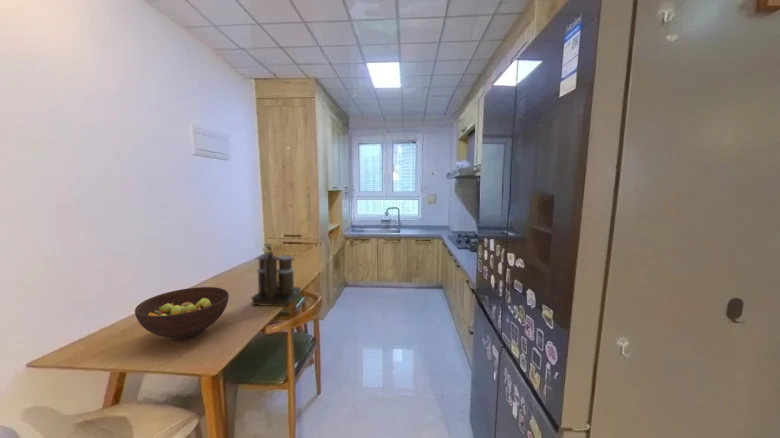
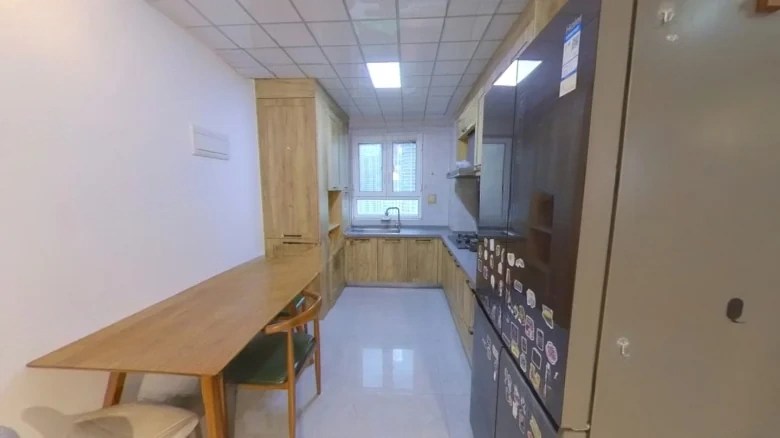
- coffee maker (276, 270)
- fruit bowl (186, 316)
